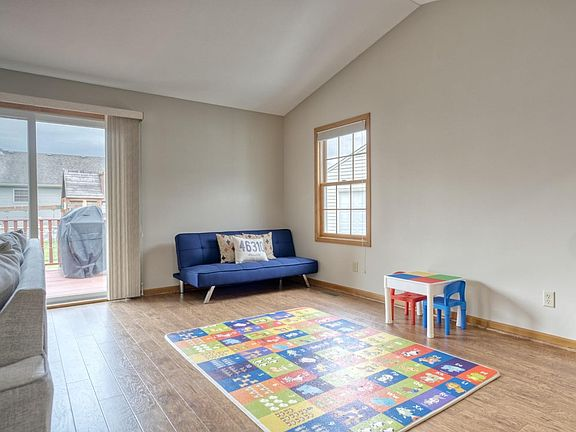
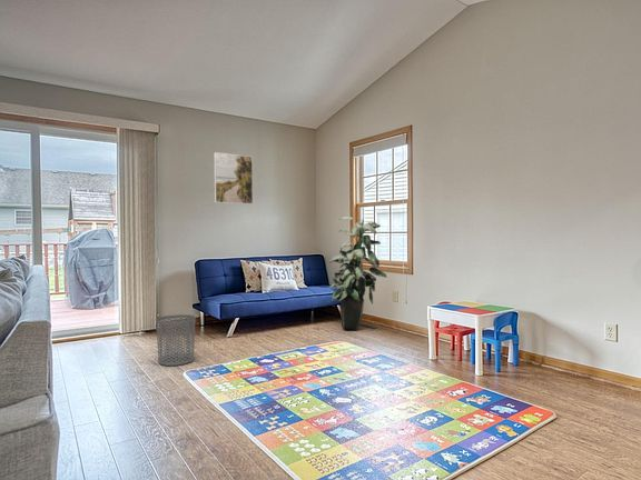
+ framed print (234, 179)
+ indoor plant (354, 272)
+ waste bin (176, 339)
